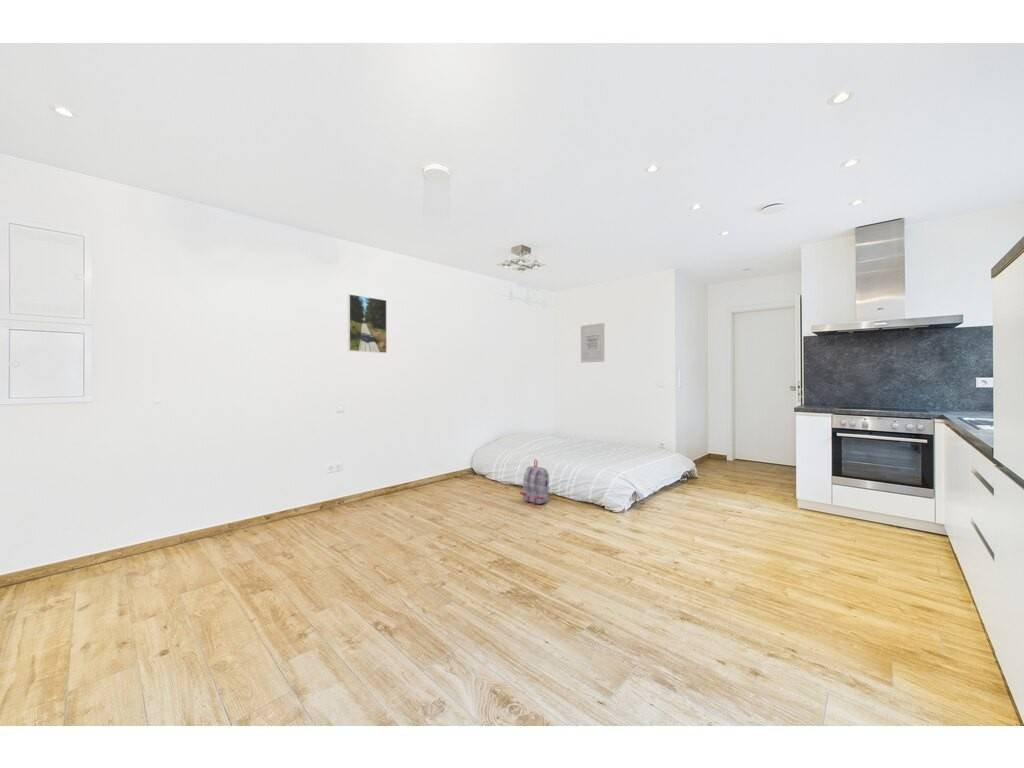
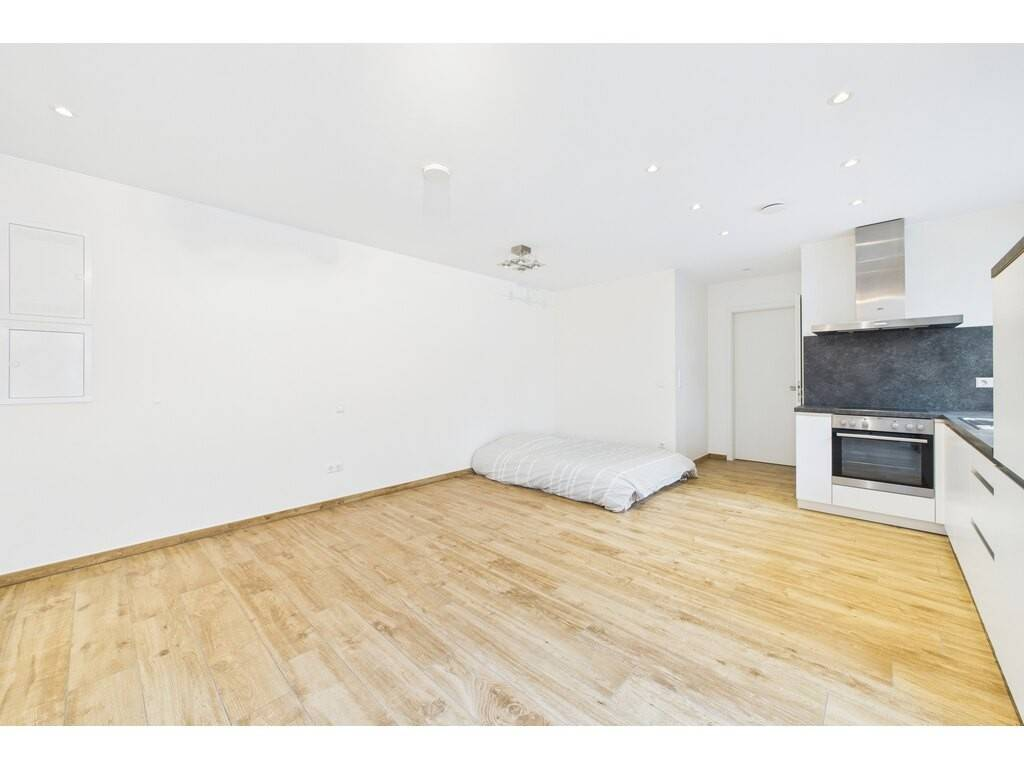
- backpack (534, 480)
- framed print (367, 324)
- wall art (592, 343)
